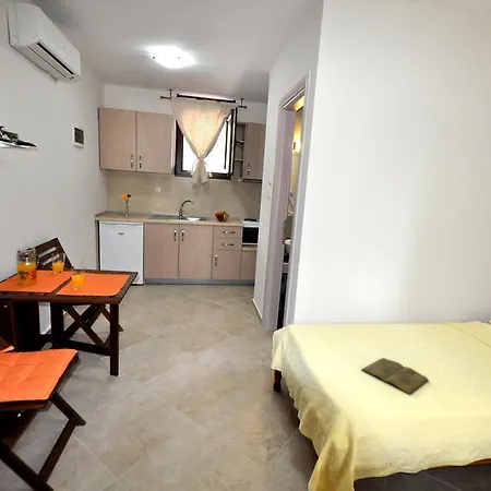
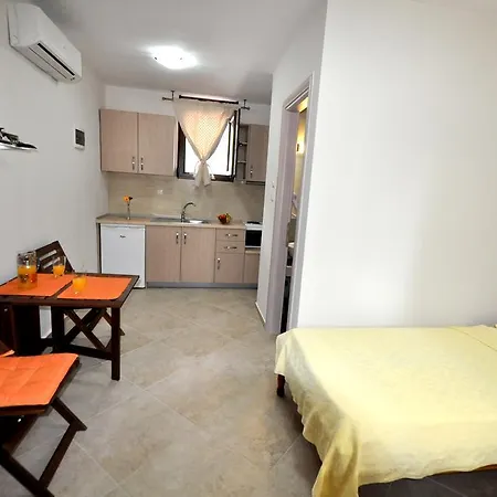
- book (394, 372)
